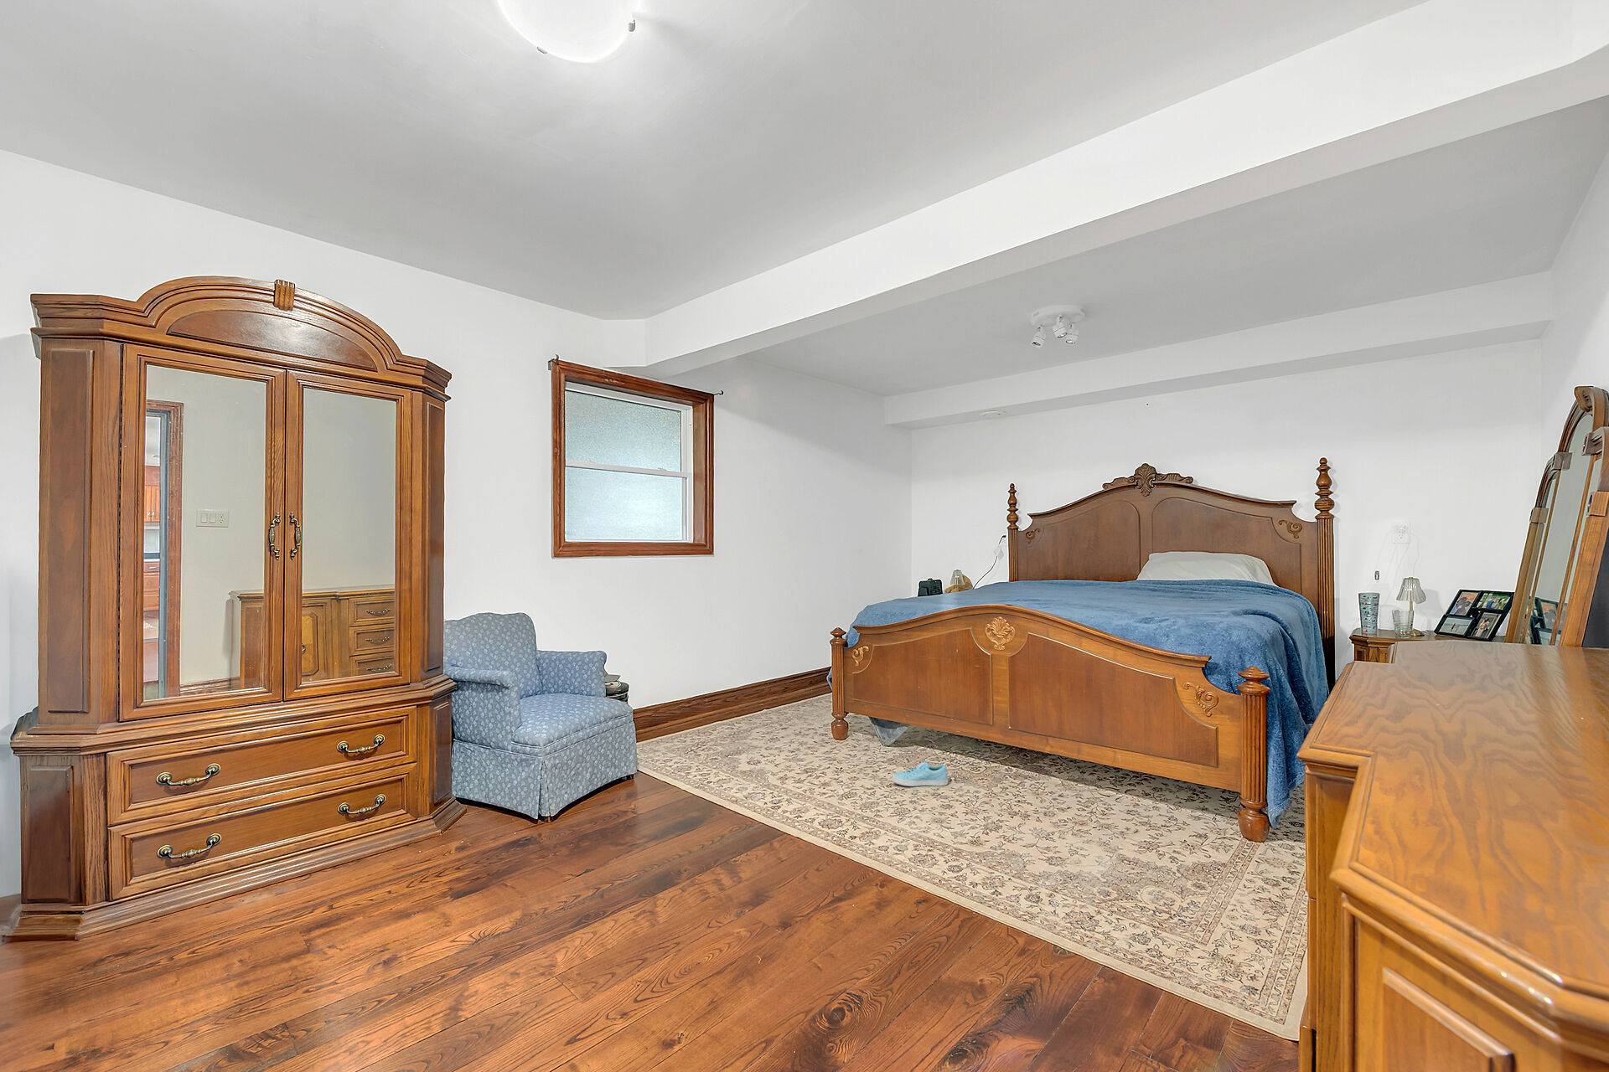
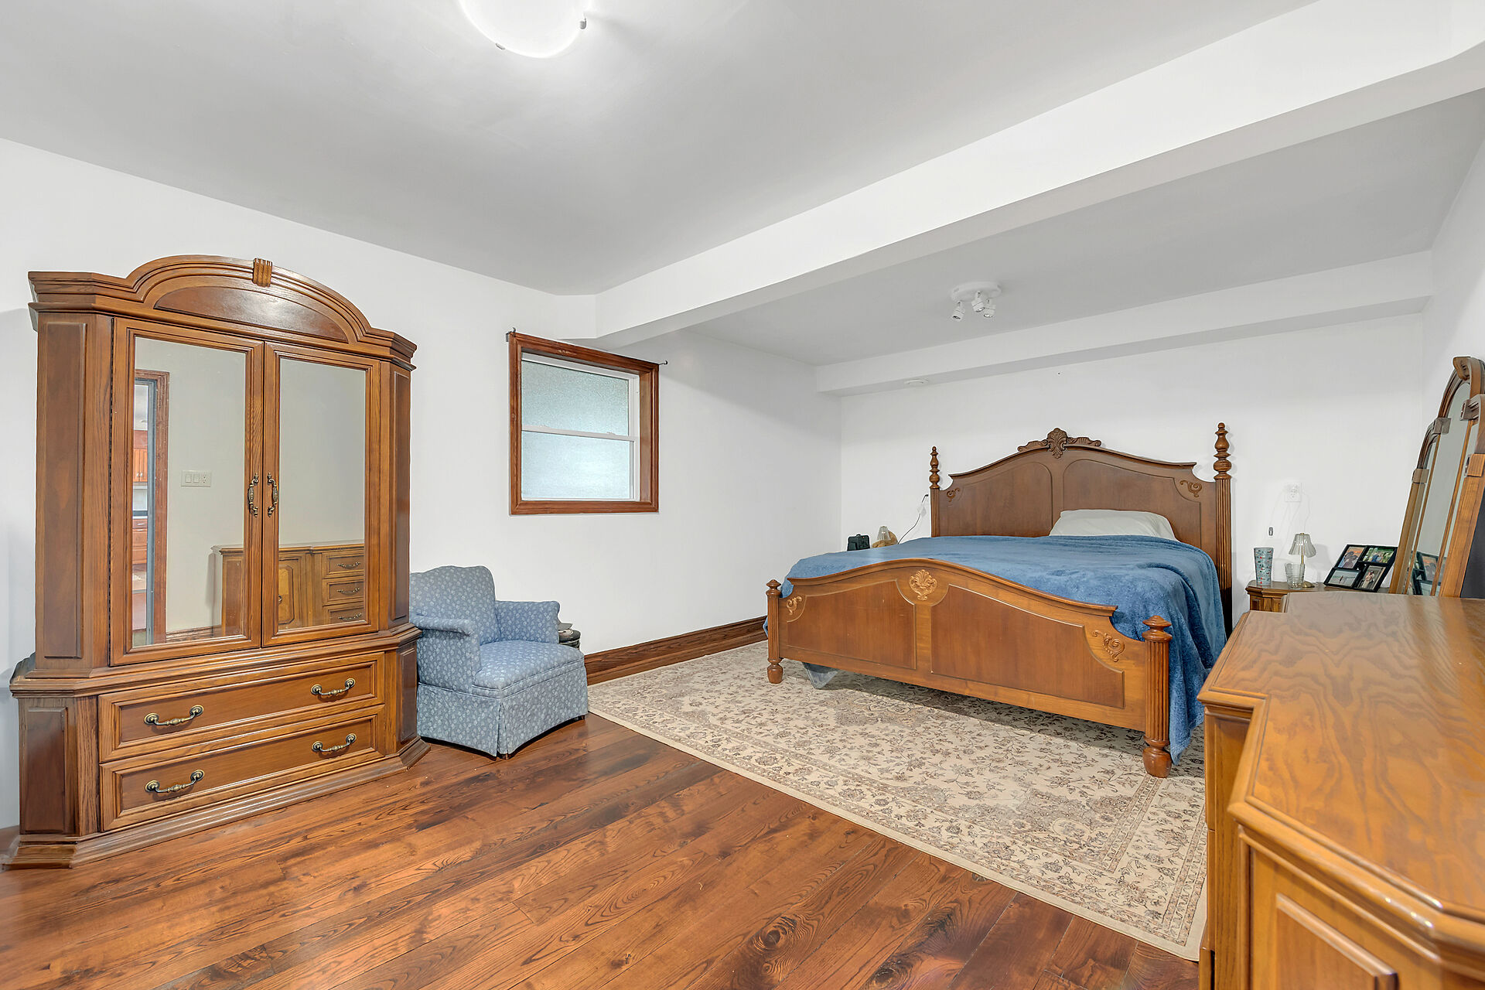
- sneaker (919, 772)
